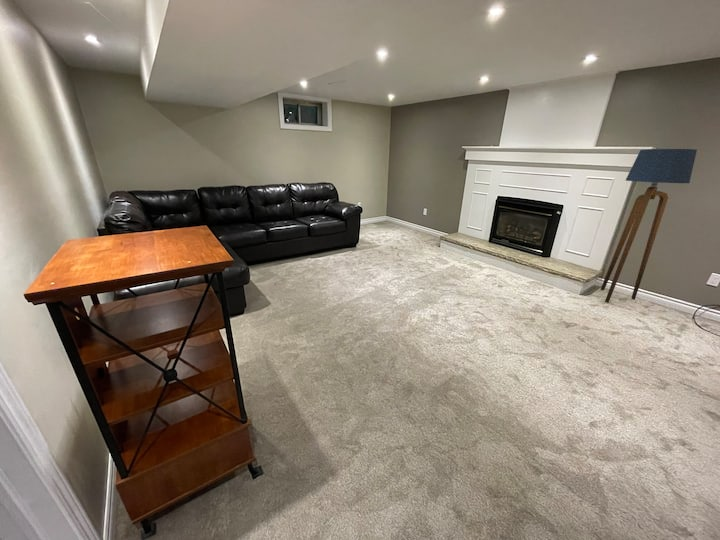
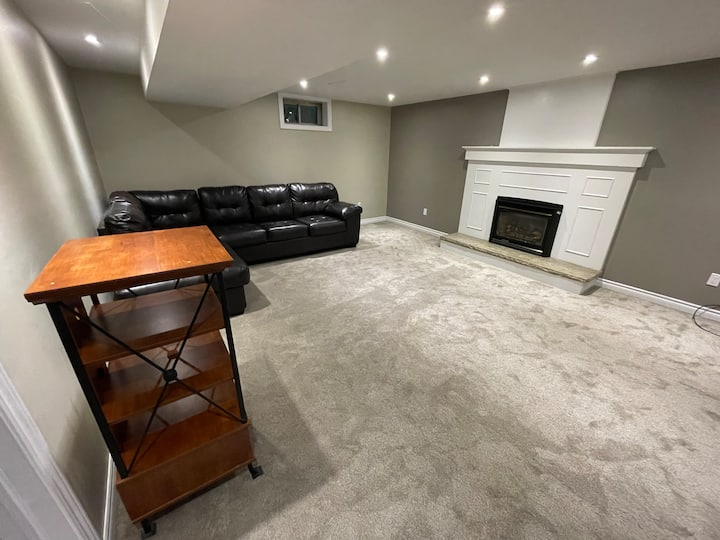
- floor lamp (636, 230)
